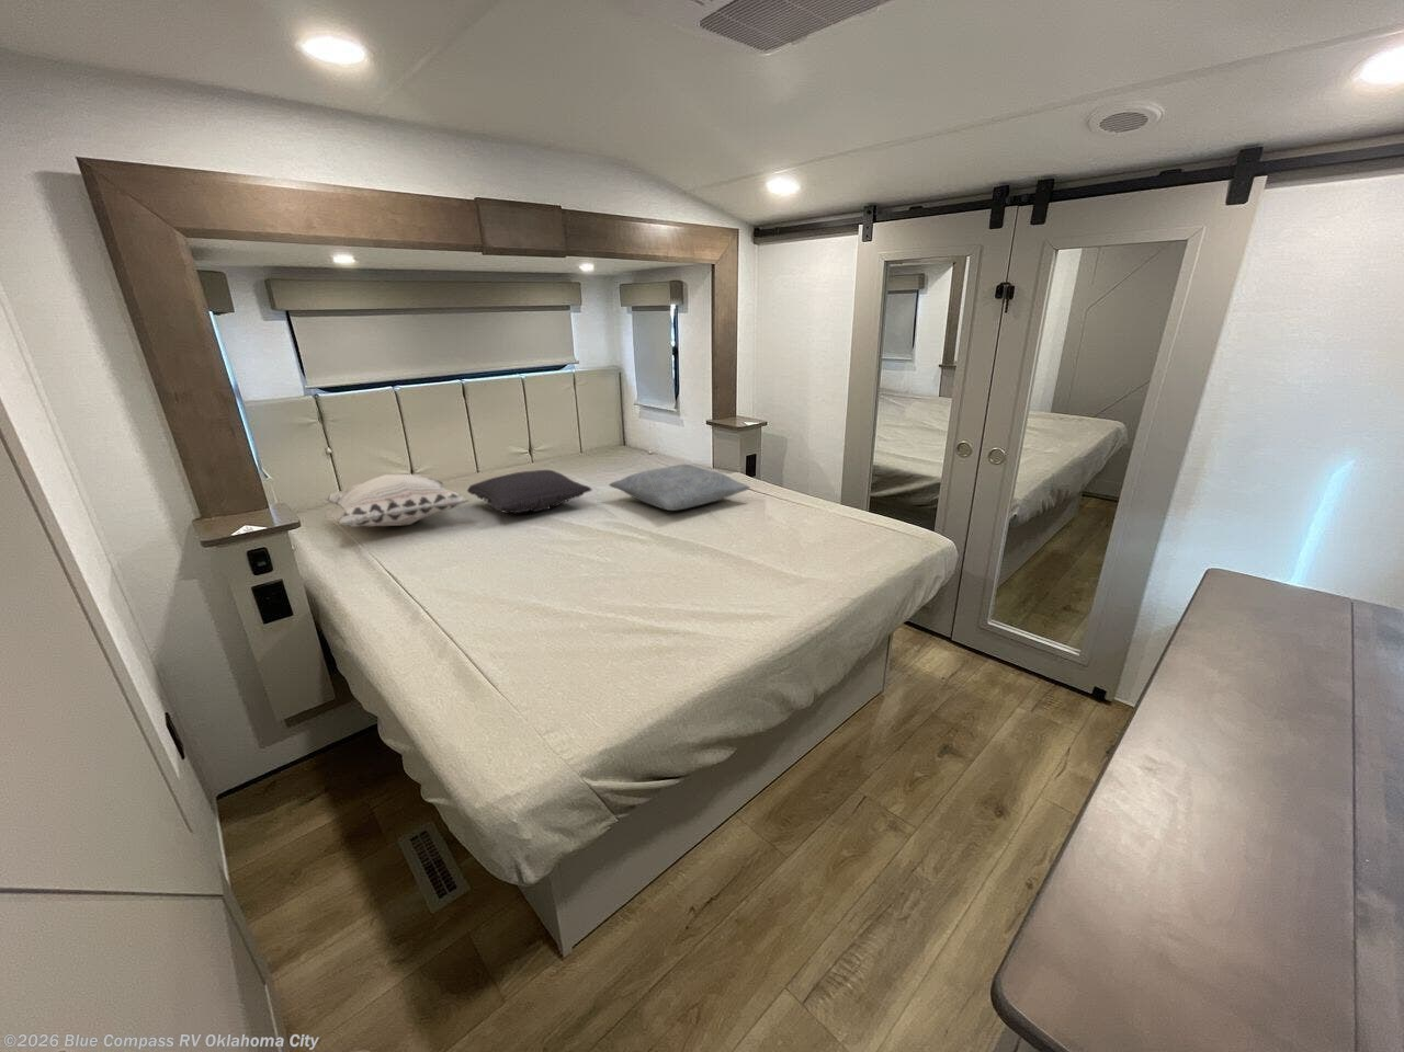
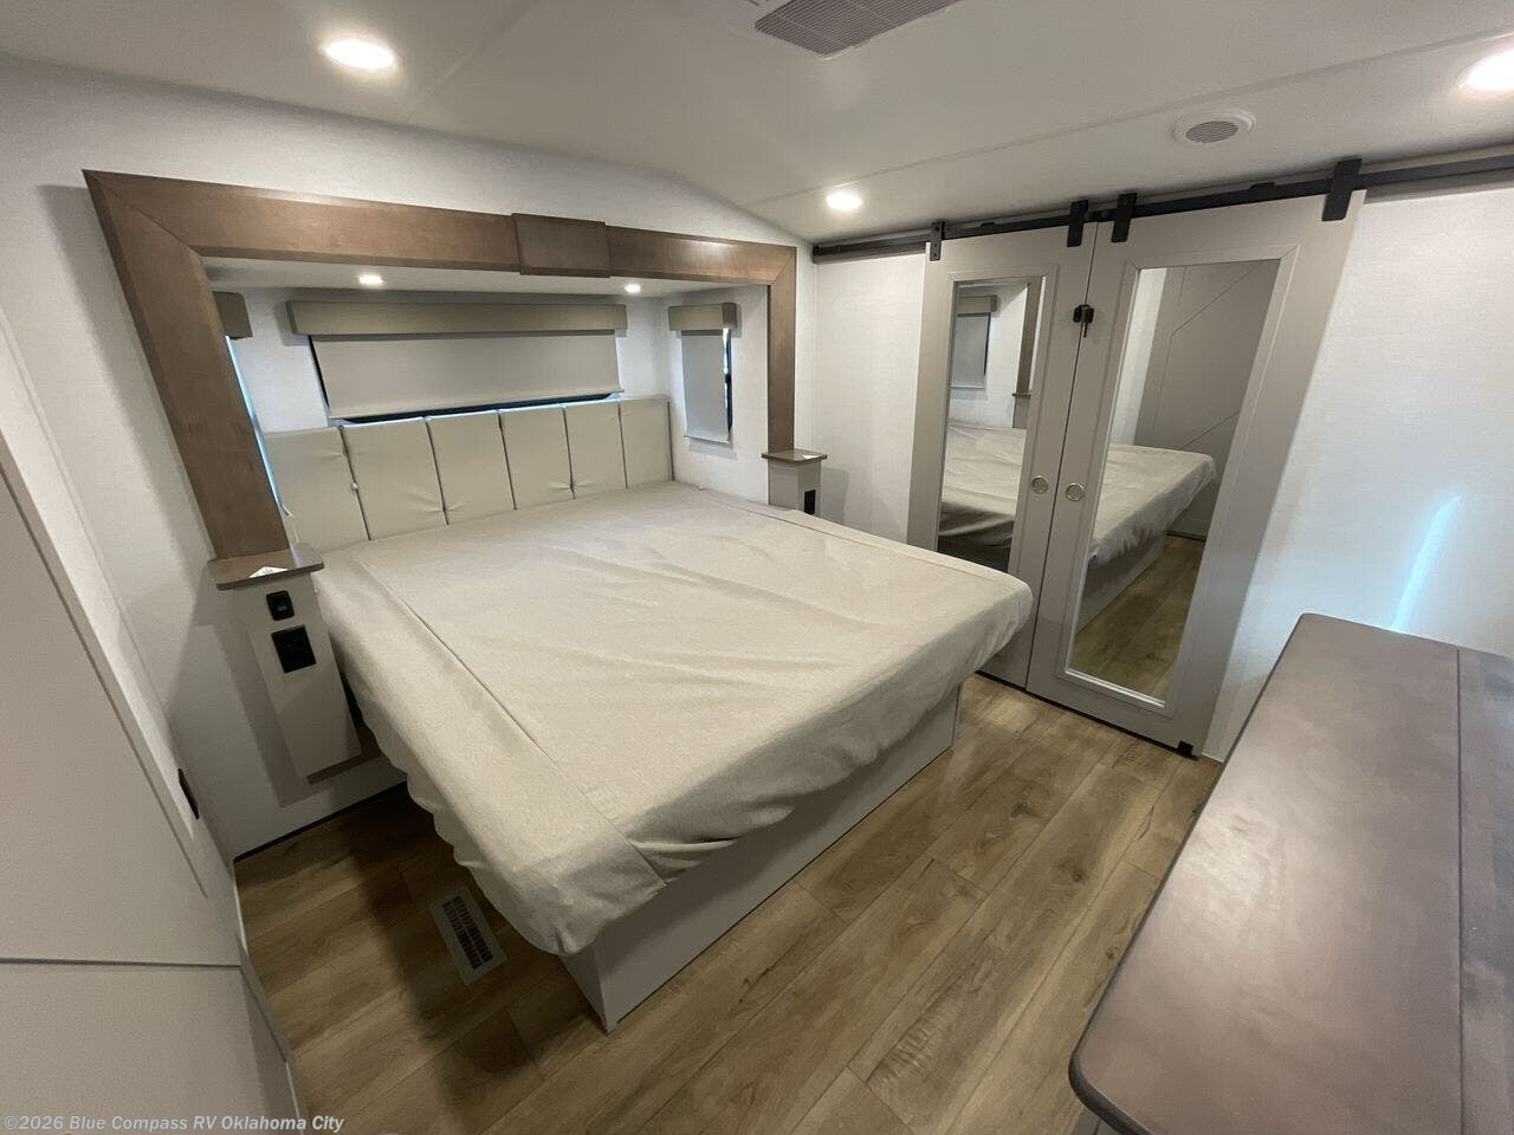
- decorative pillow (396, 498)
- pillow (679, 485)
- pillow (527, 490)
